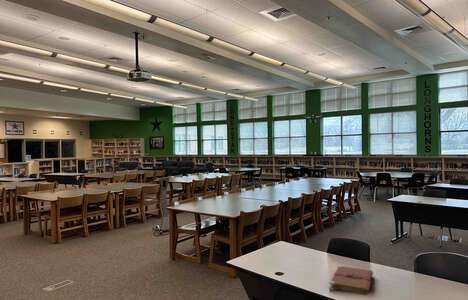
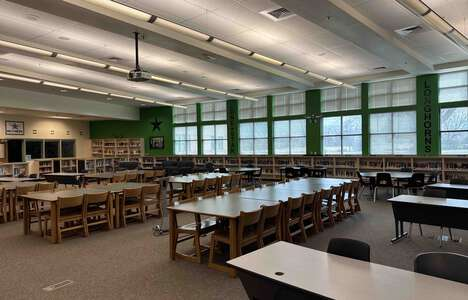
- book (352, 277)
